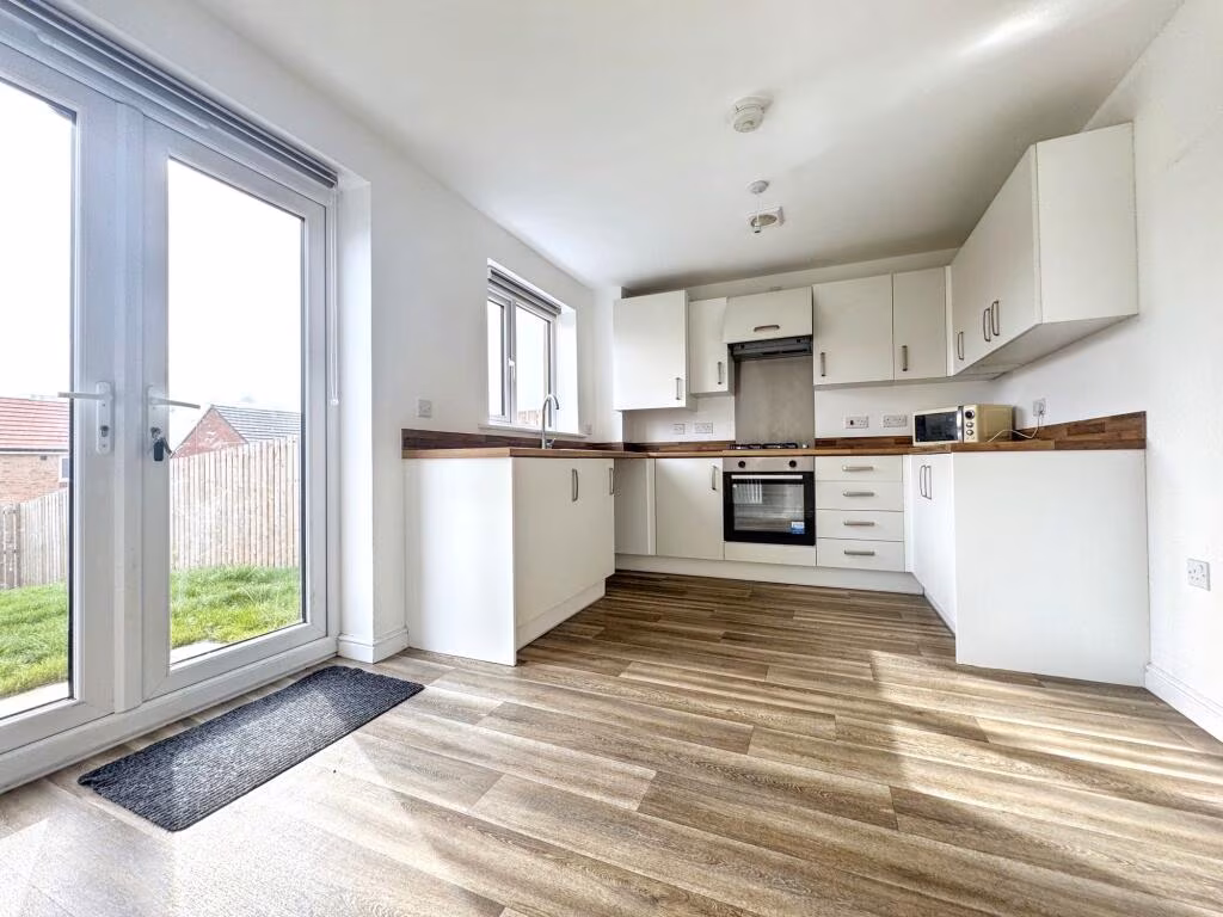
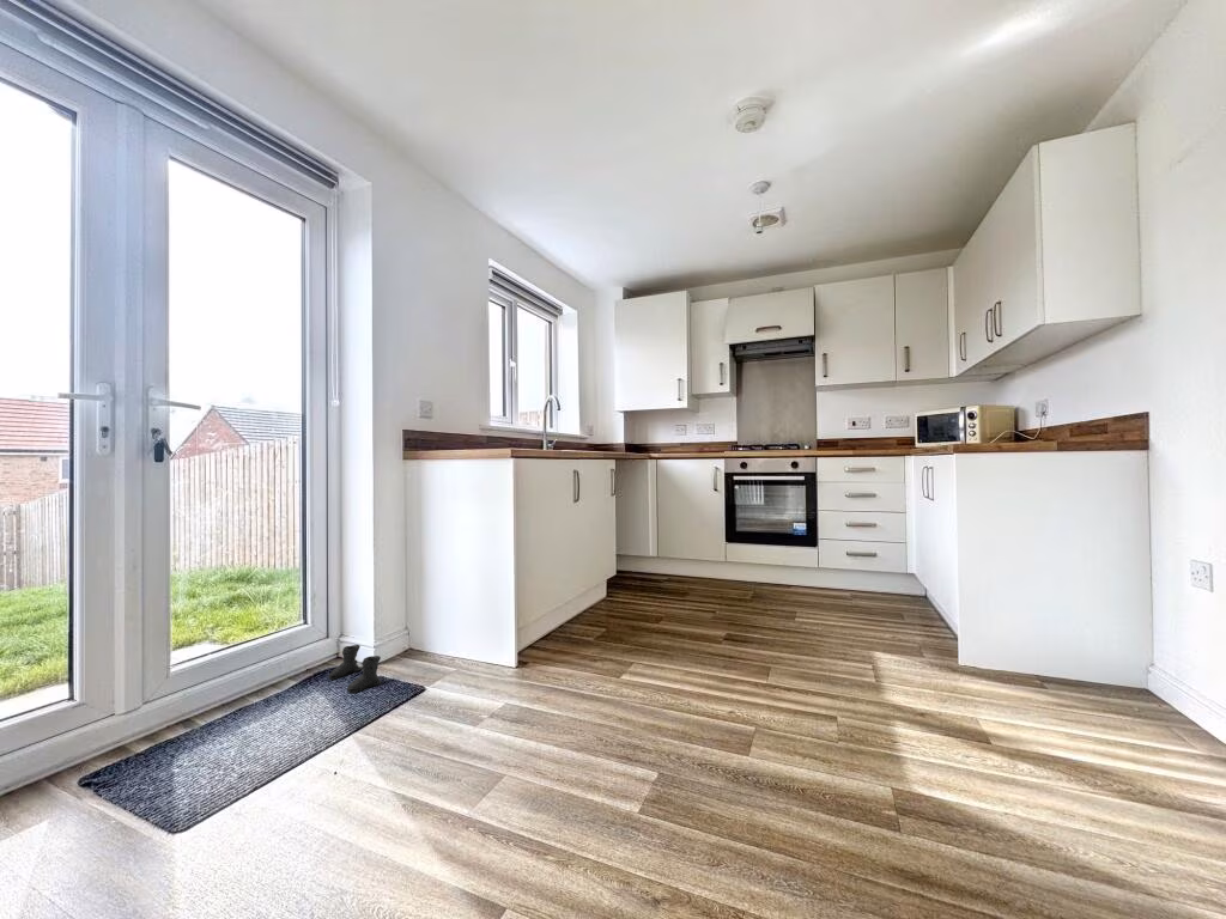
+ boots (354, 665)
